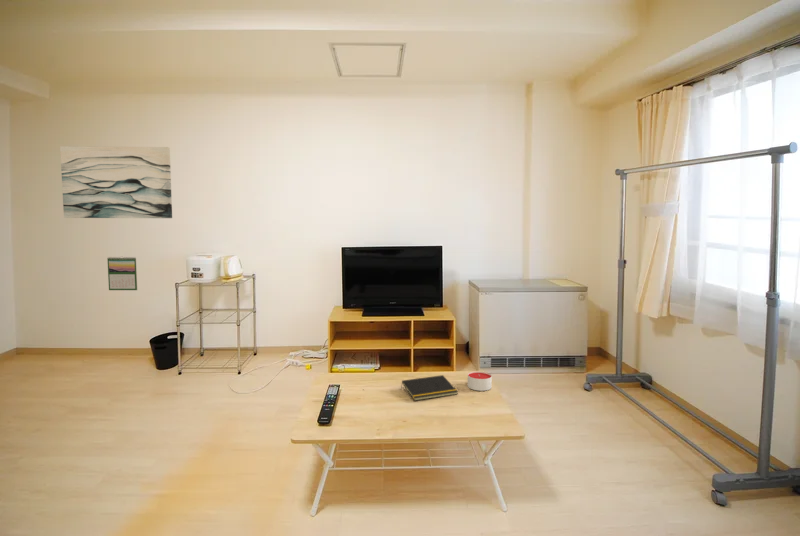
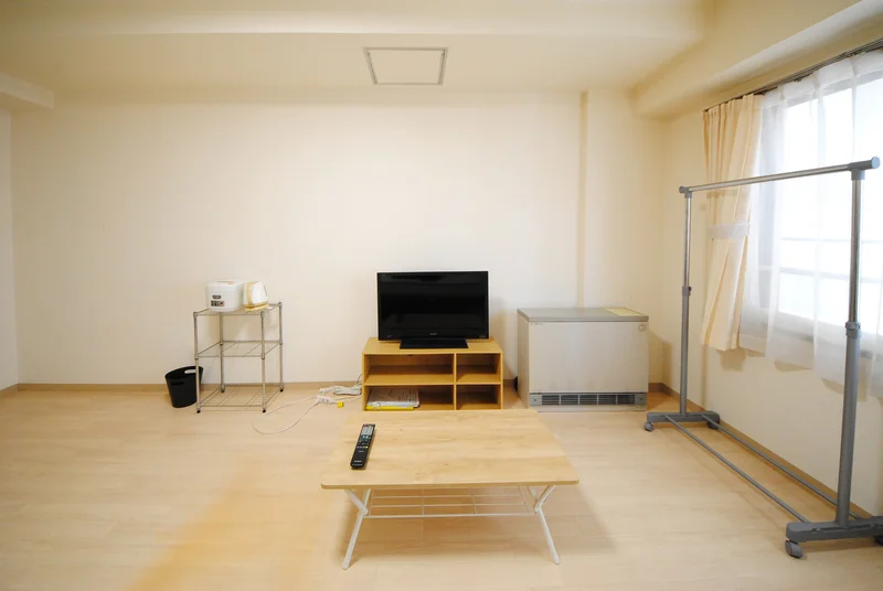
- candle (479, 380)
- calendar (122, 273)
- notepad (429, 387)
- wall art (116, 182)
